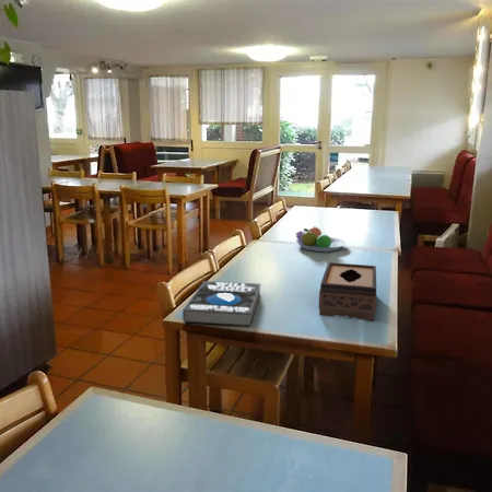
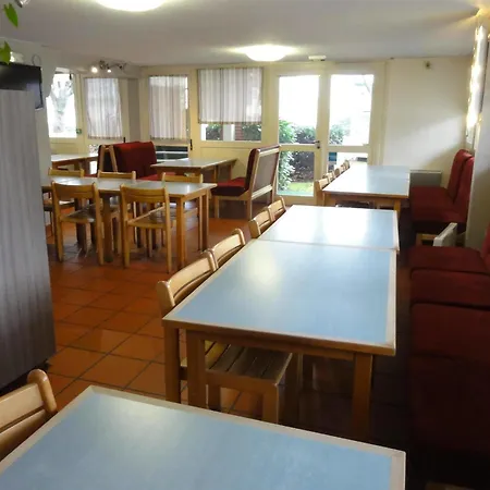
- book (224, 301)
- tissue box (349, 289)
- fruit bowl (319, 237)
